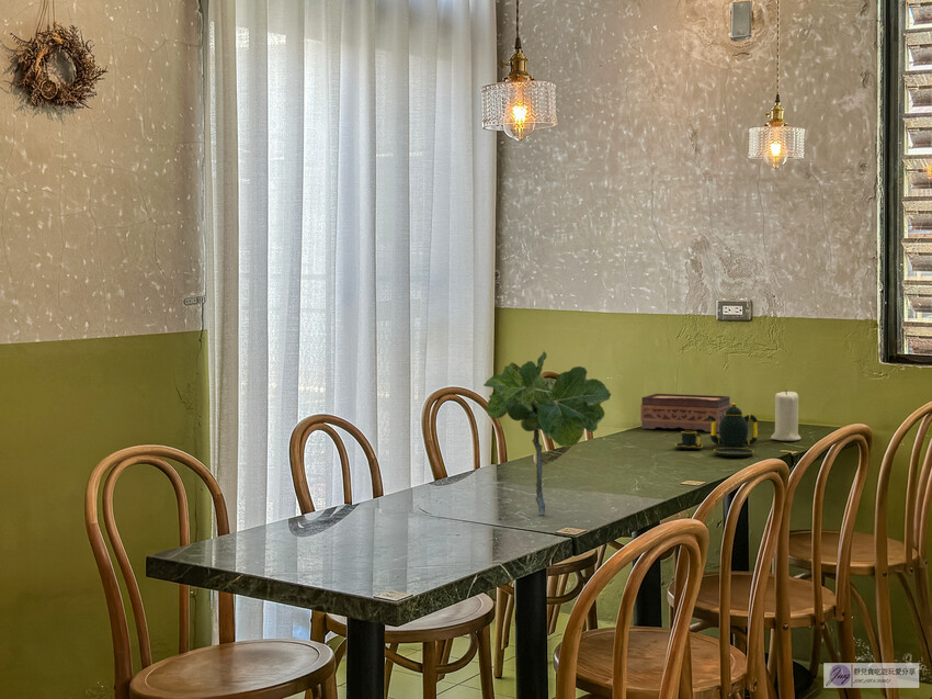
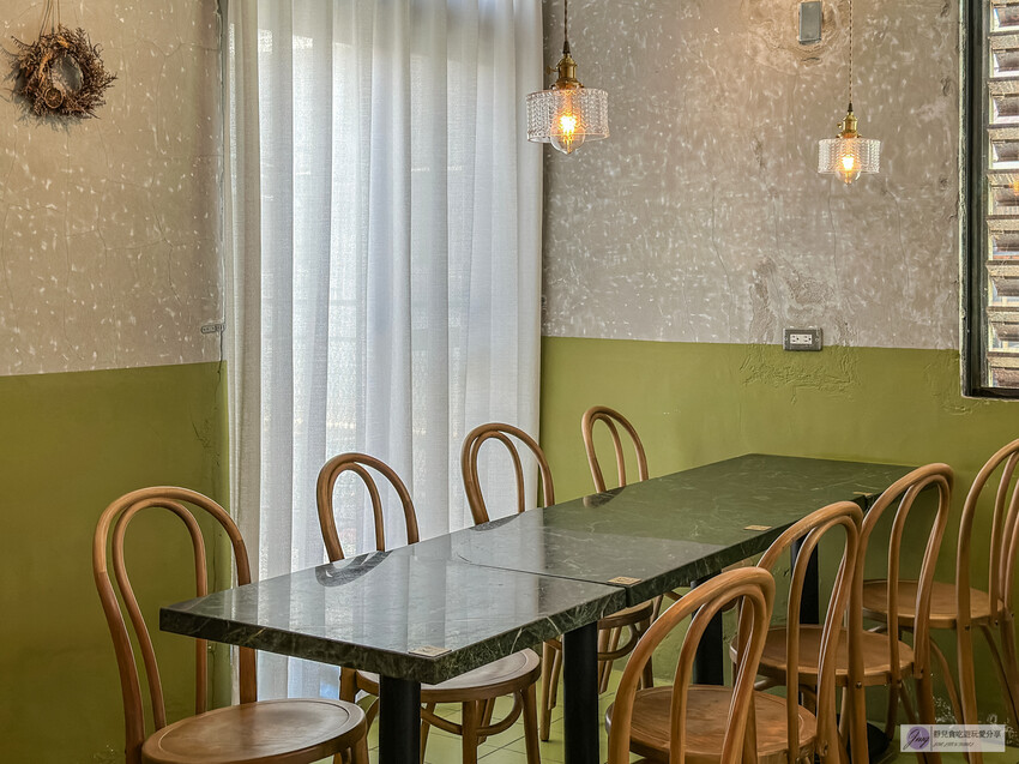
- candle (785, 414)
- plant (537, 431)
- tissue box (685, 411)
- teapot (715, 428)
